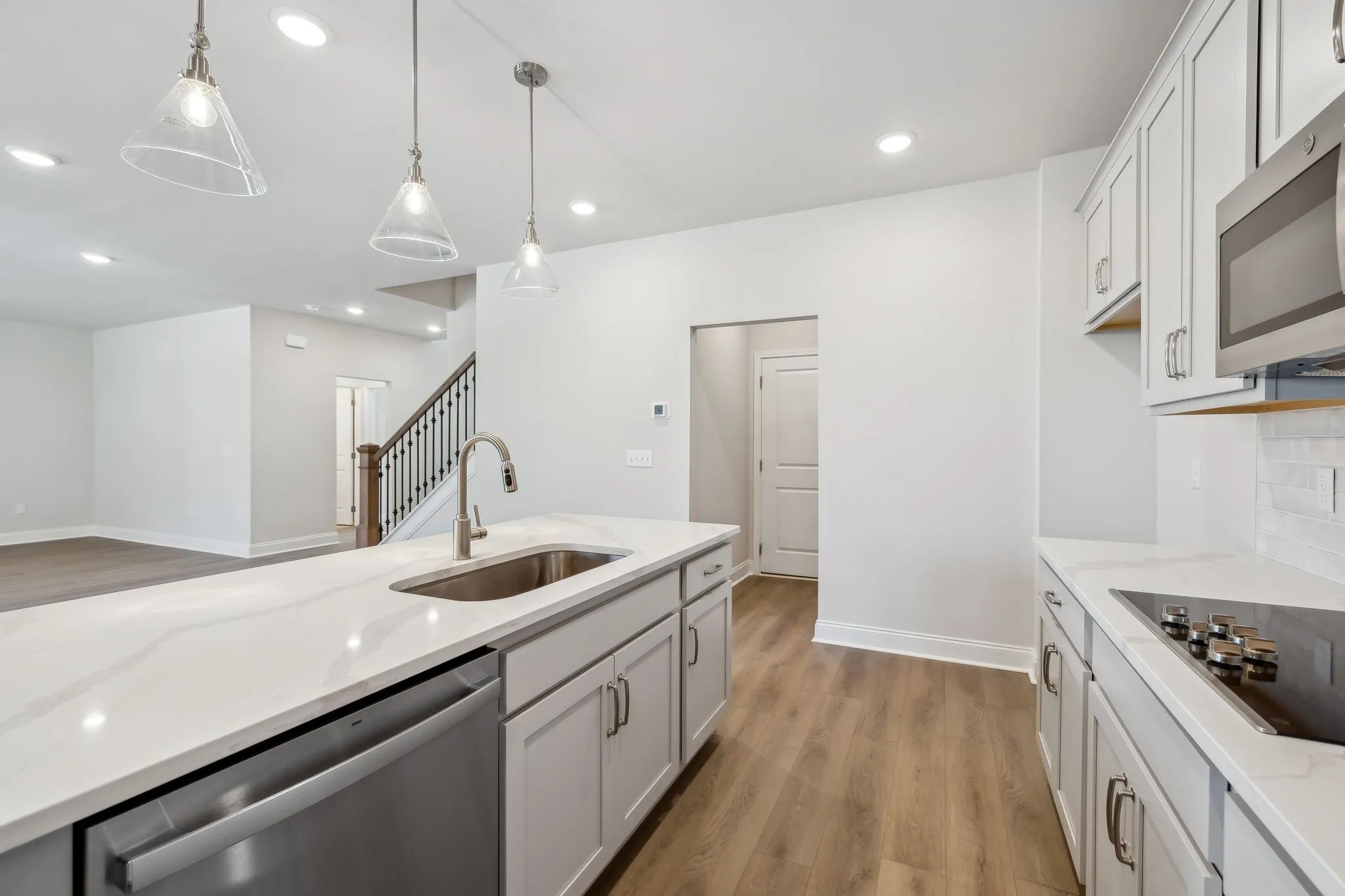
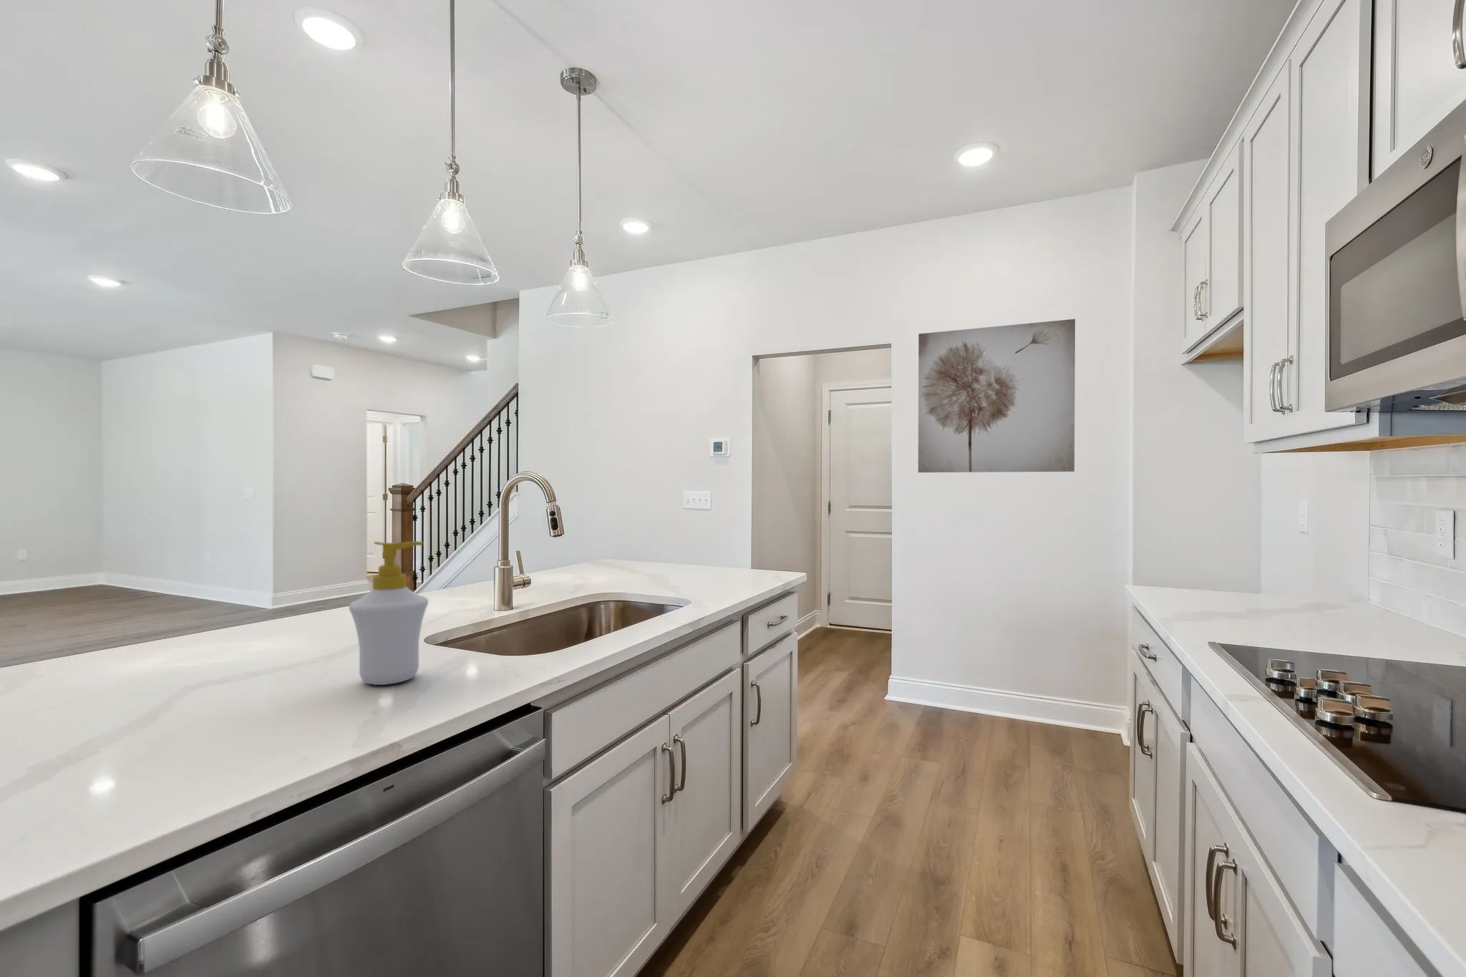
+ soap bottle (389, 610)
+ wall art (993, 399)
